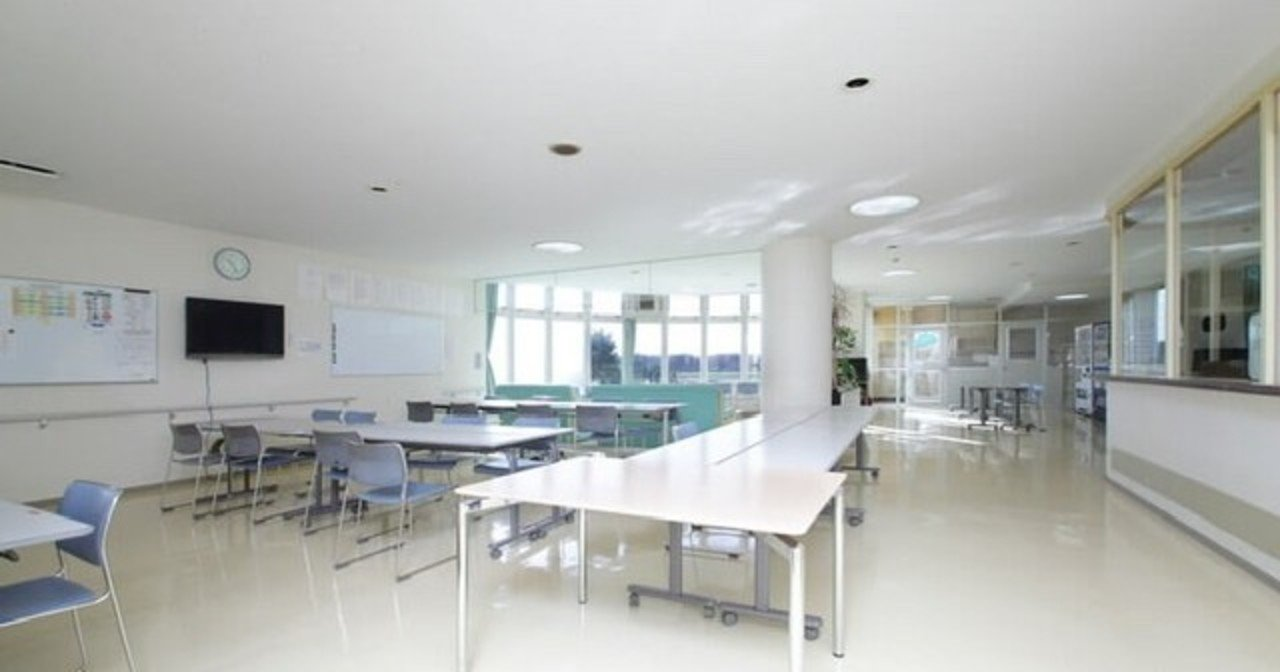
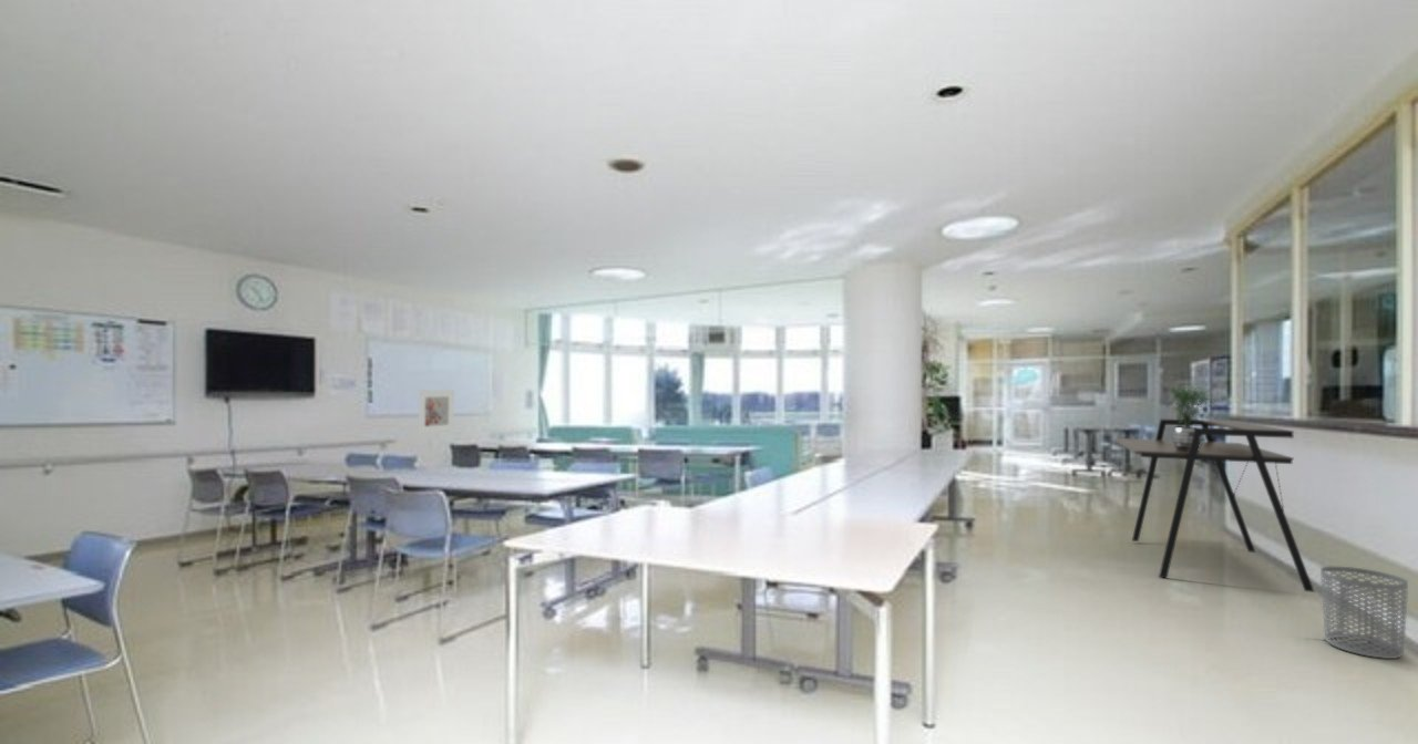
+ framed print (436, 411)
+ potted plant (1189, 416)
+ waste bin (1363, 611)
+ desk (1188, 489)
